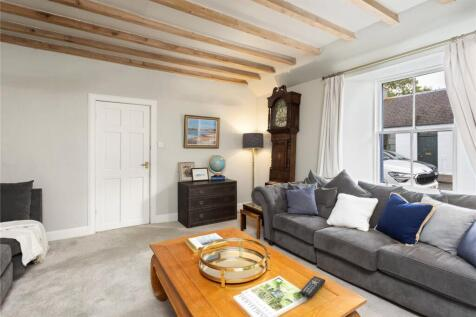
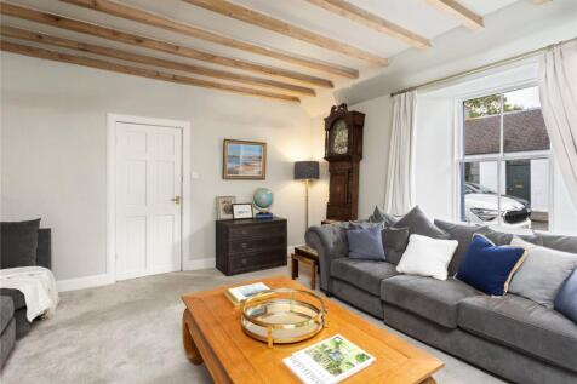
- remote control (313, 285)
